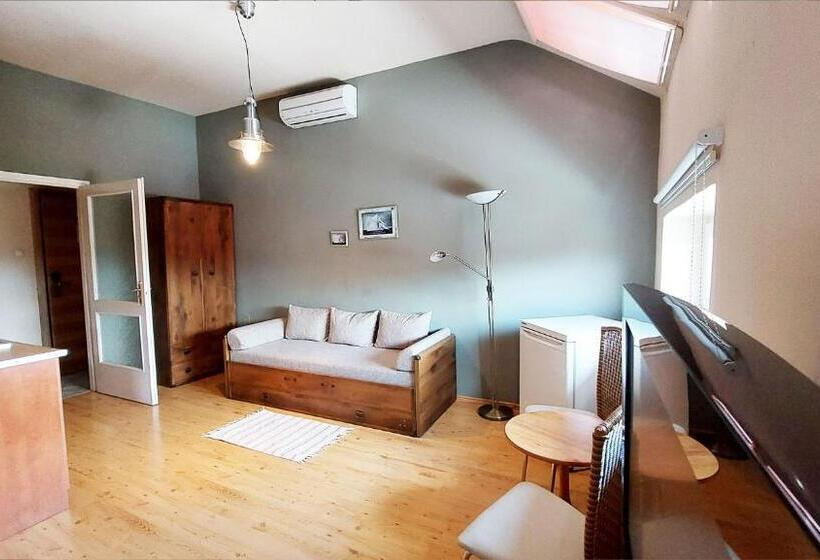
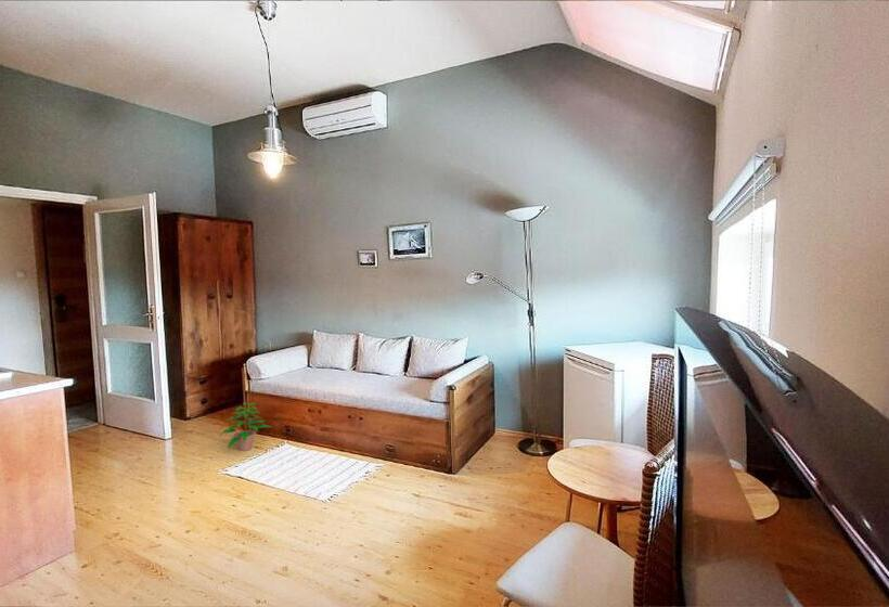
+ potted plant (244, 426)
